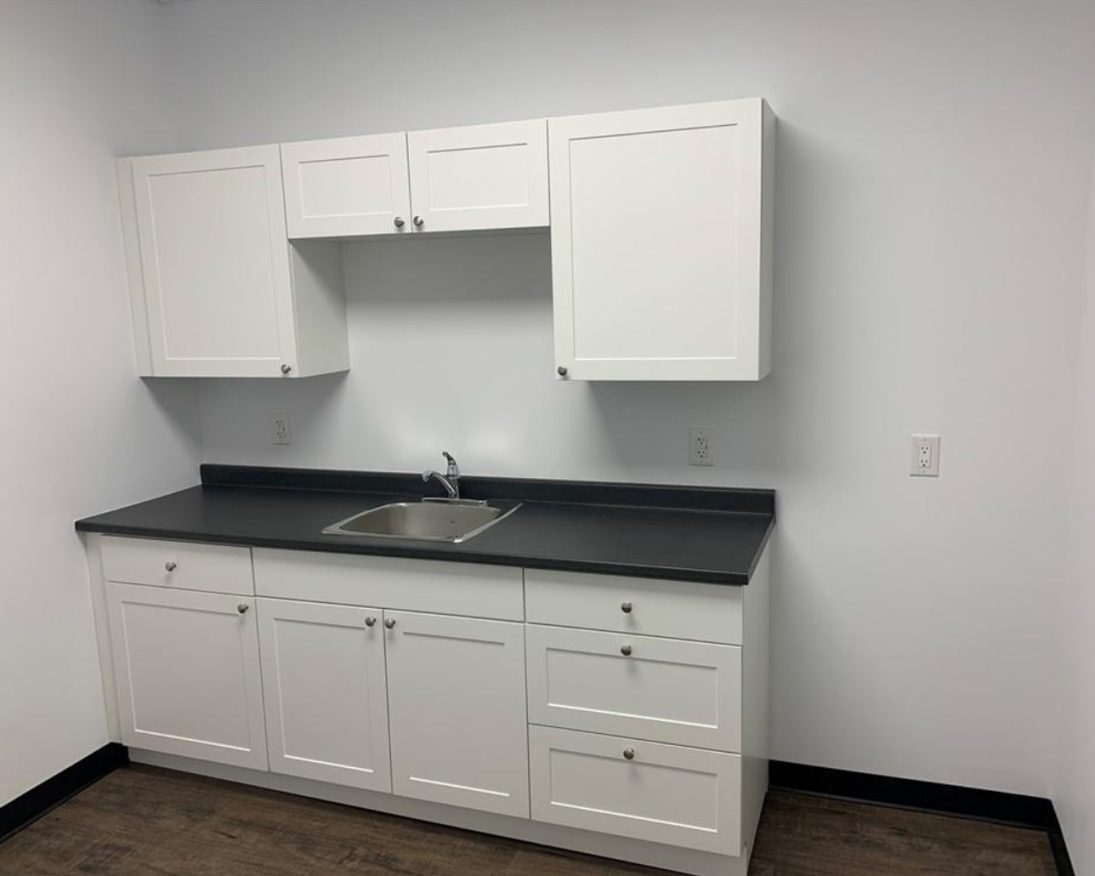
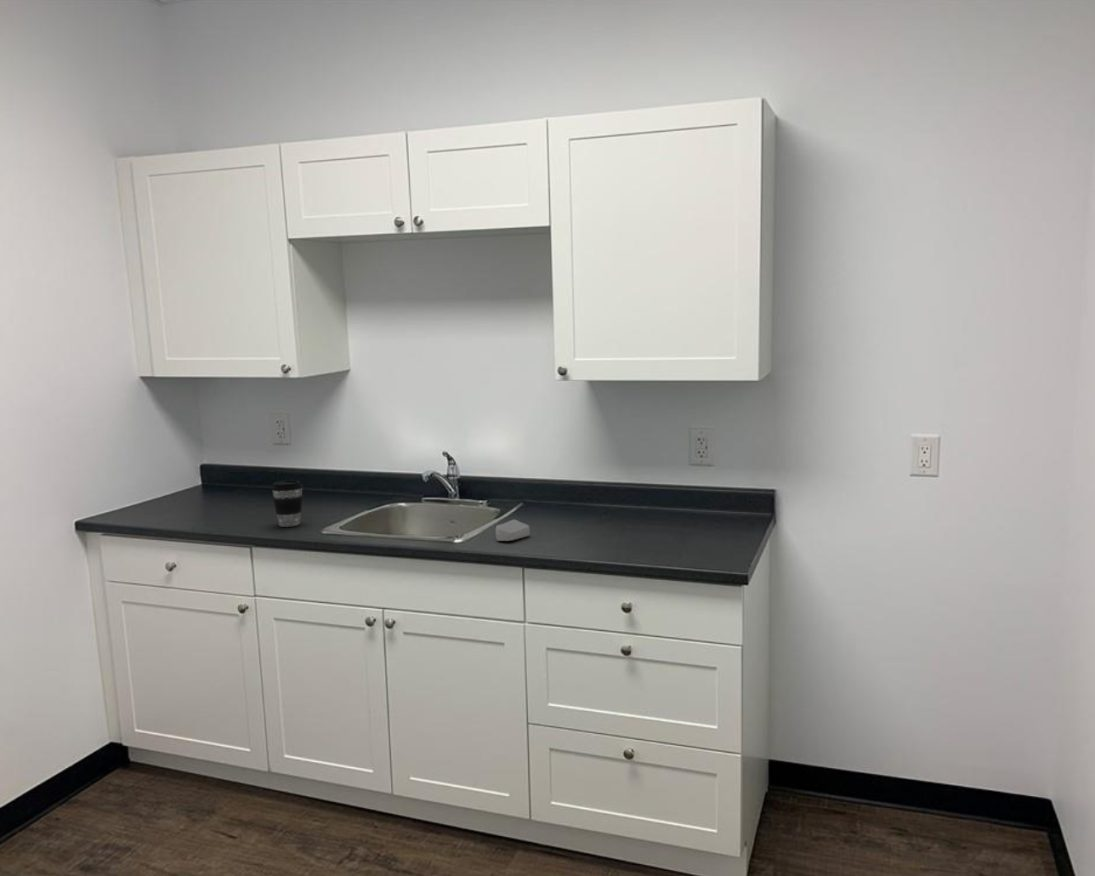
+ coffee cup (288, 503)
+ soap bar (511, 530)
